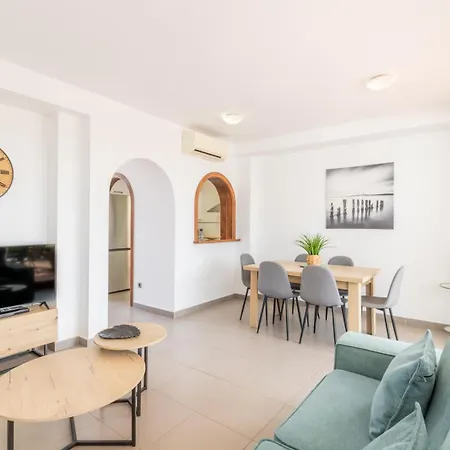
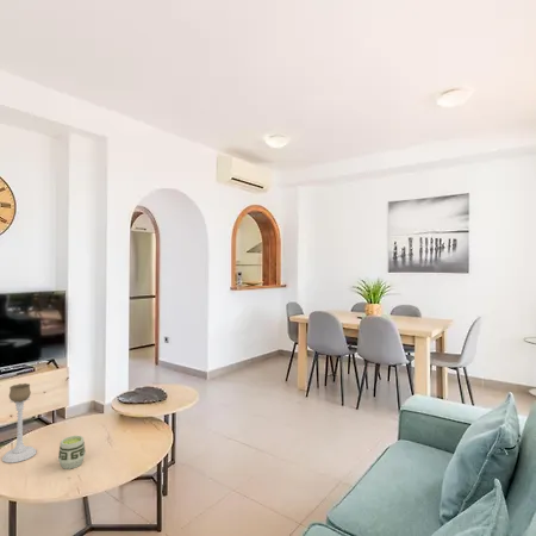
+ candle holder (19, 420)
+ cup (71, 451)
